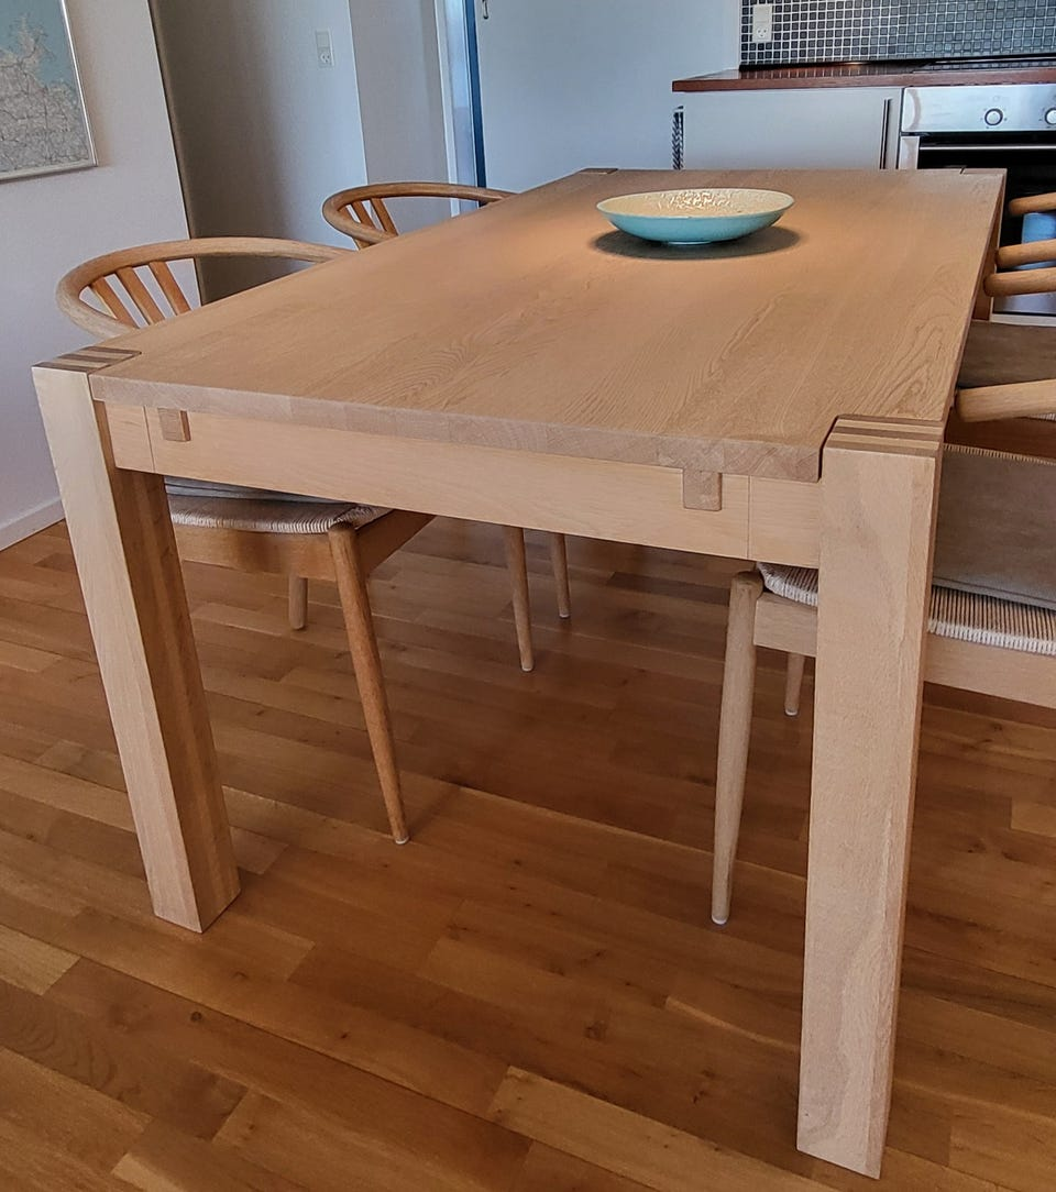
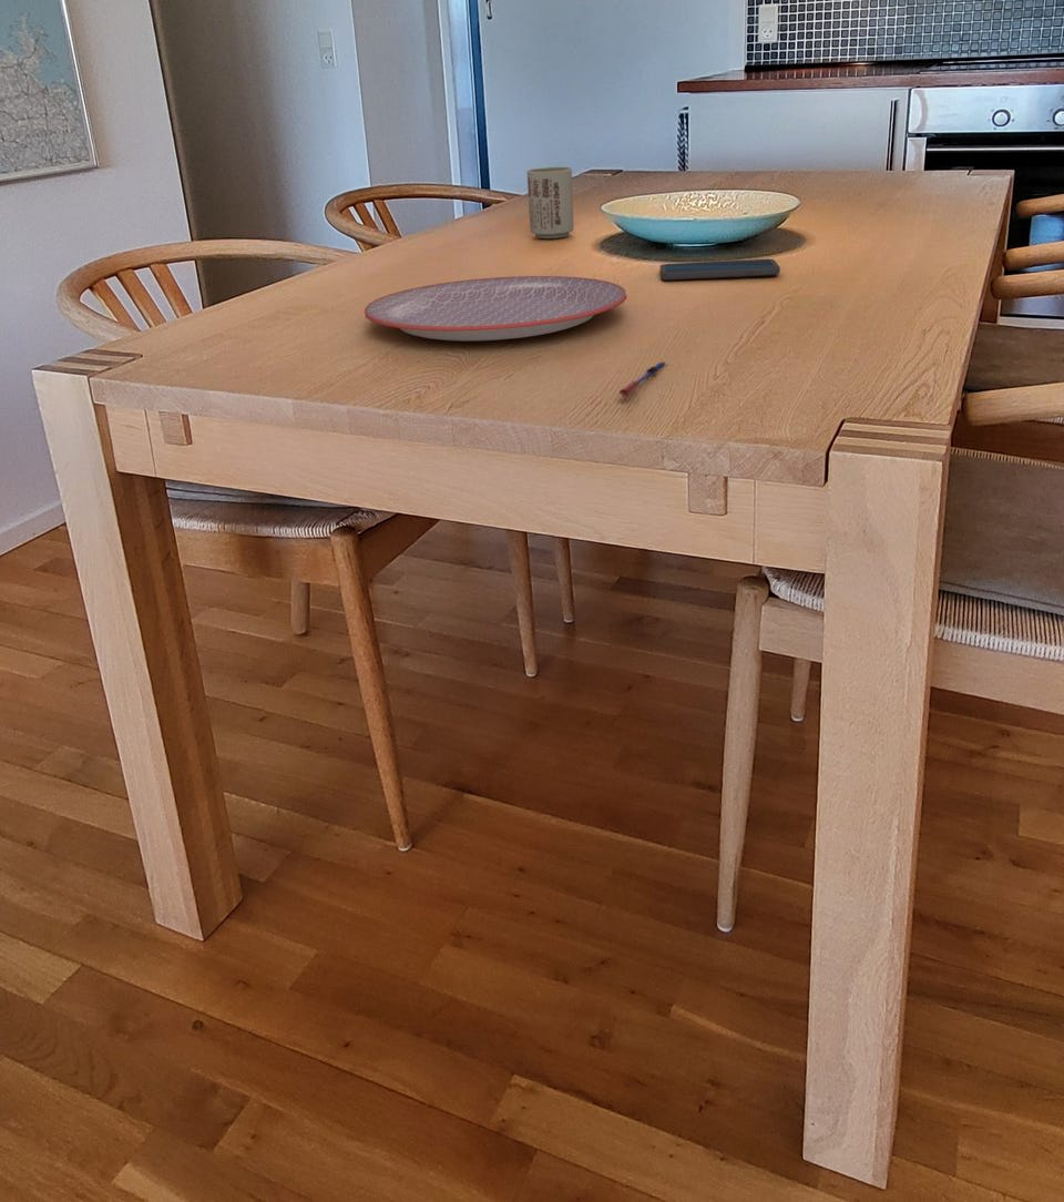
+ cup (550, 202)
+ pen (644, 375)
+ plate (495, 309)
+ smartphone (718, 268)
